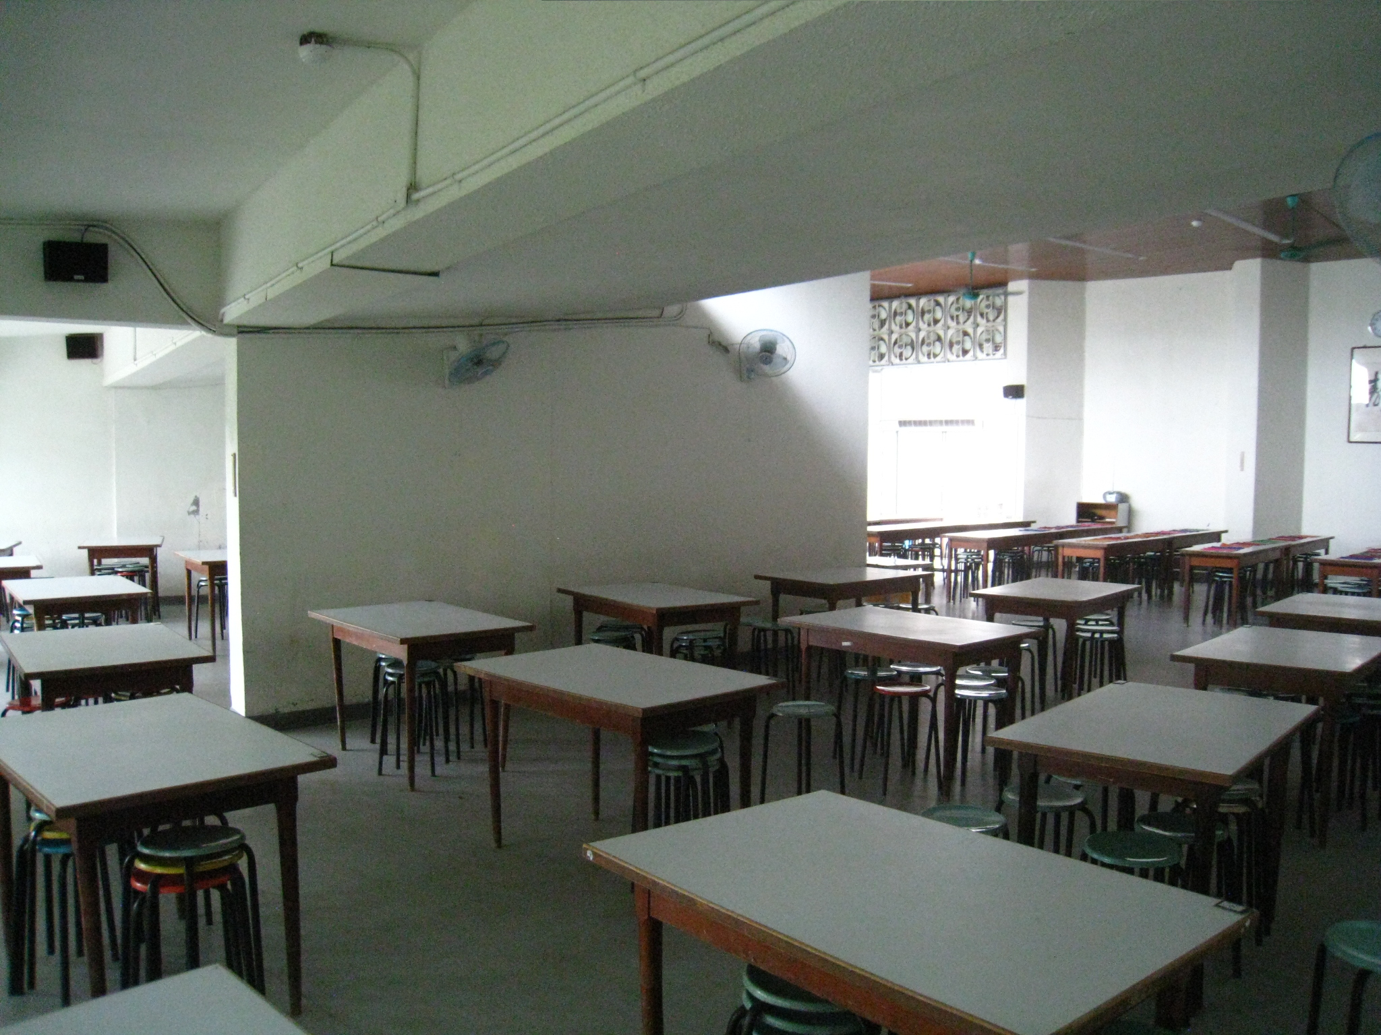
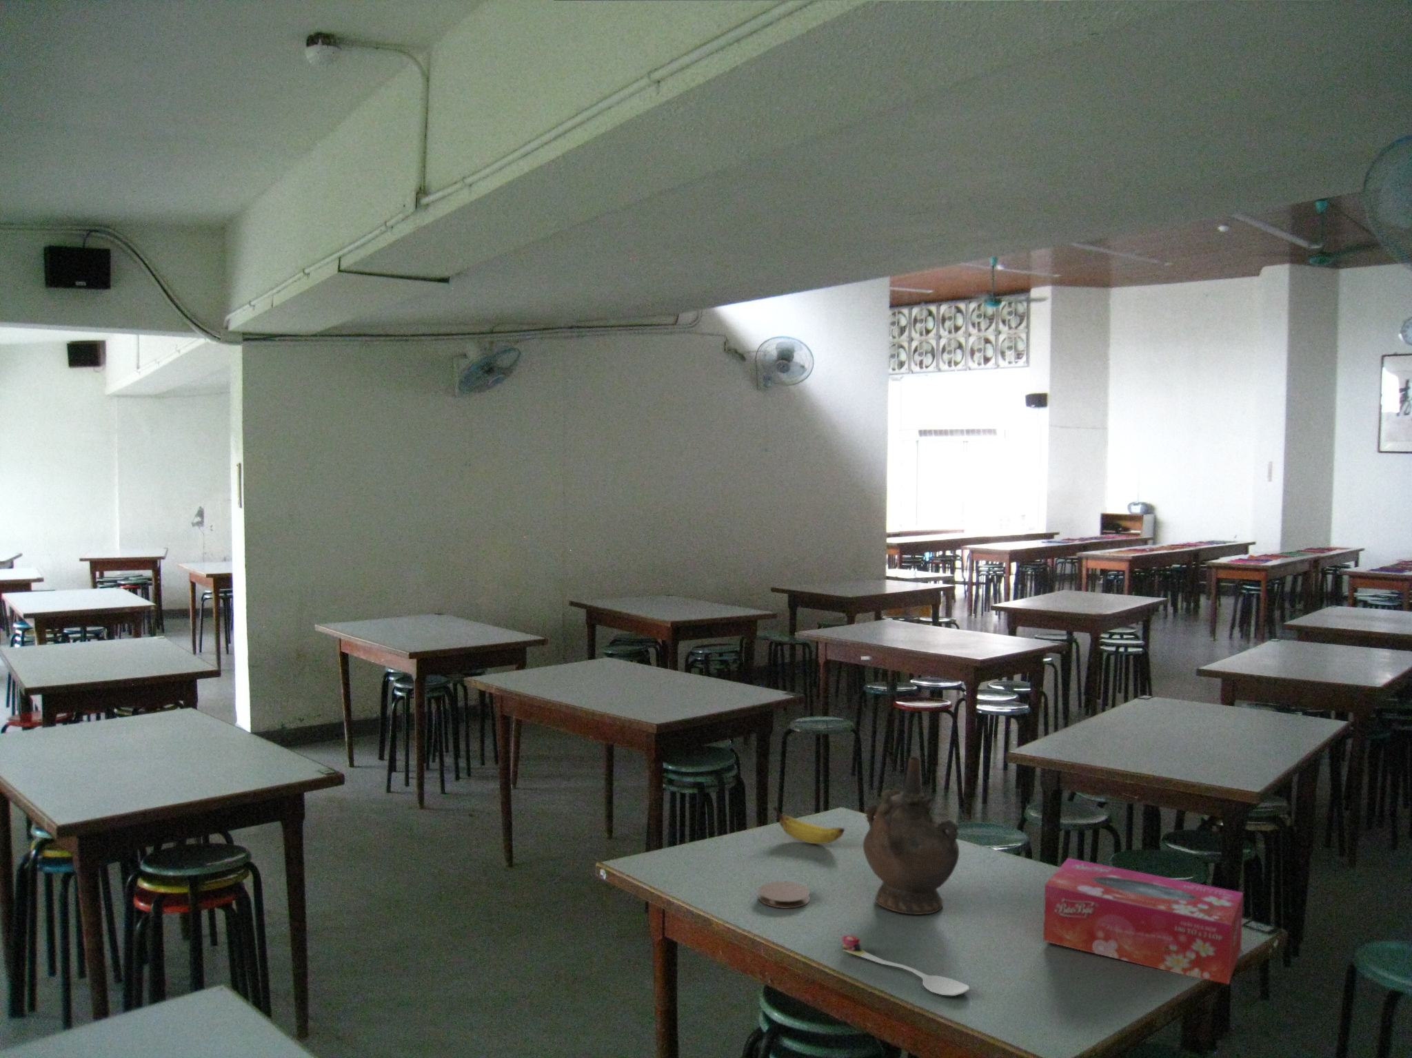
+ ceremonial vessel (908, 831)
+ coaster (784, 894)
+ banana (807, 827)
+ spoon (901, 965)
+ tissue box (1142, 917)
